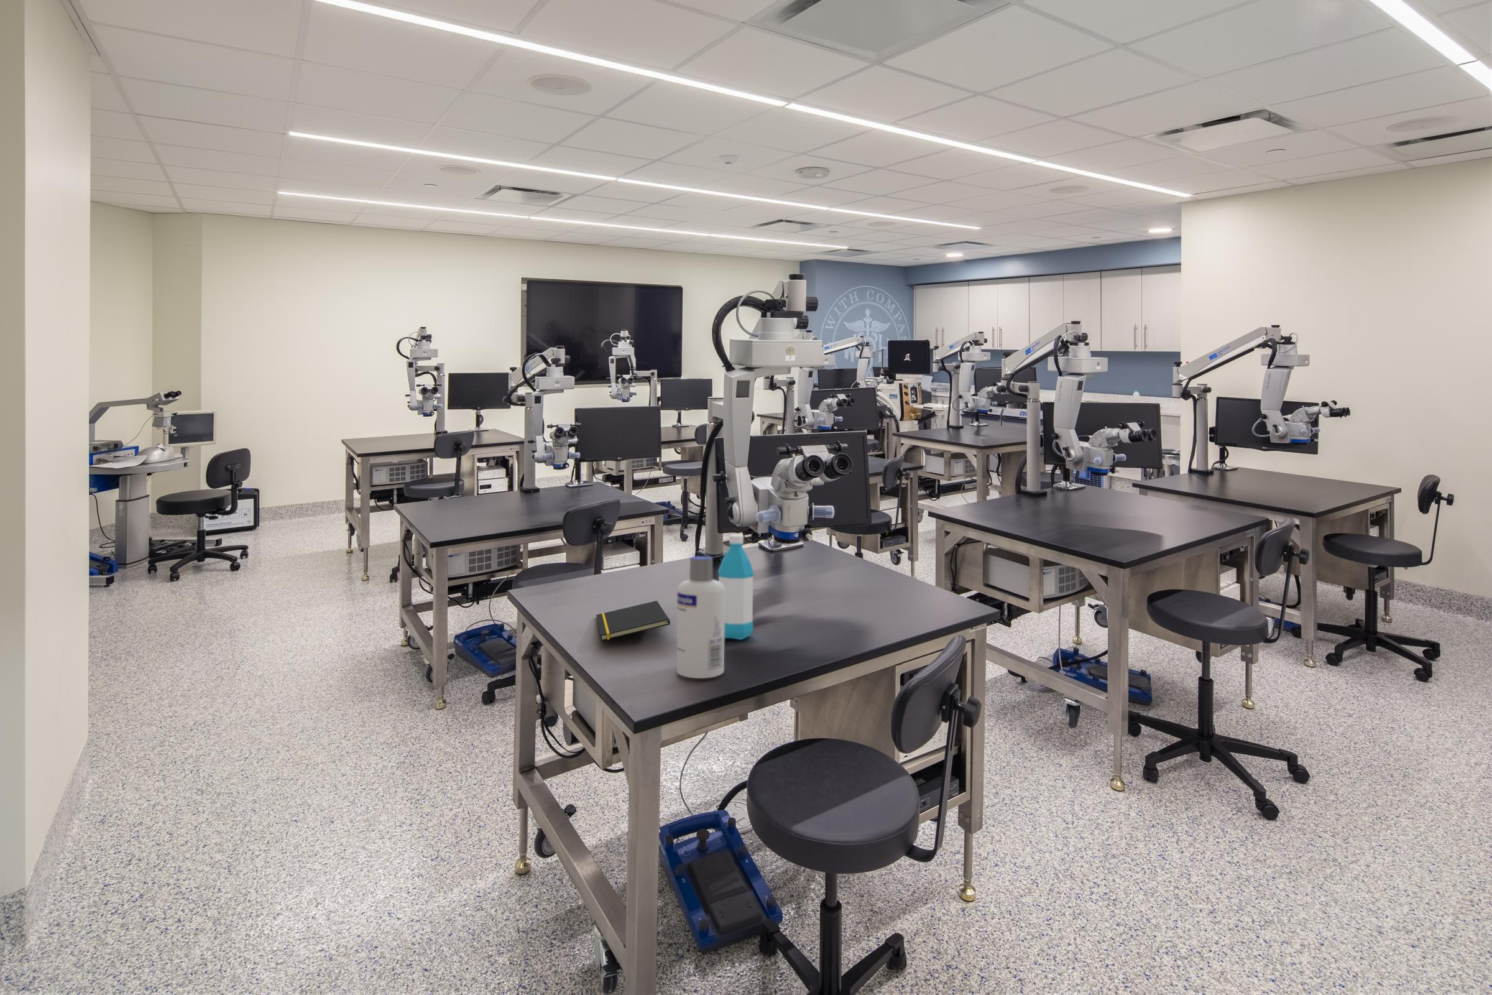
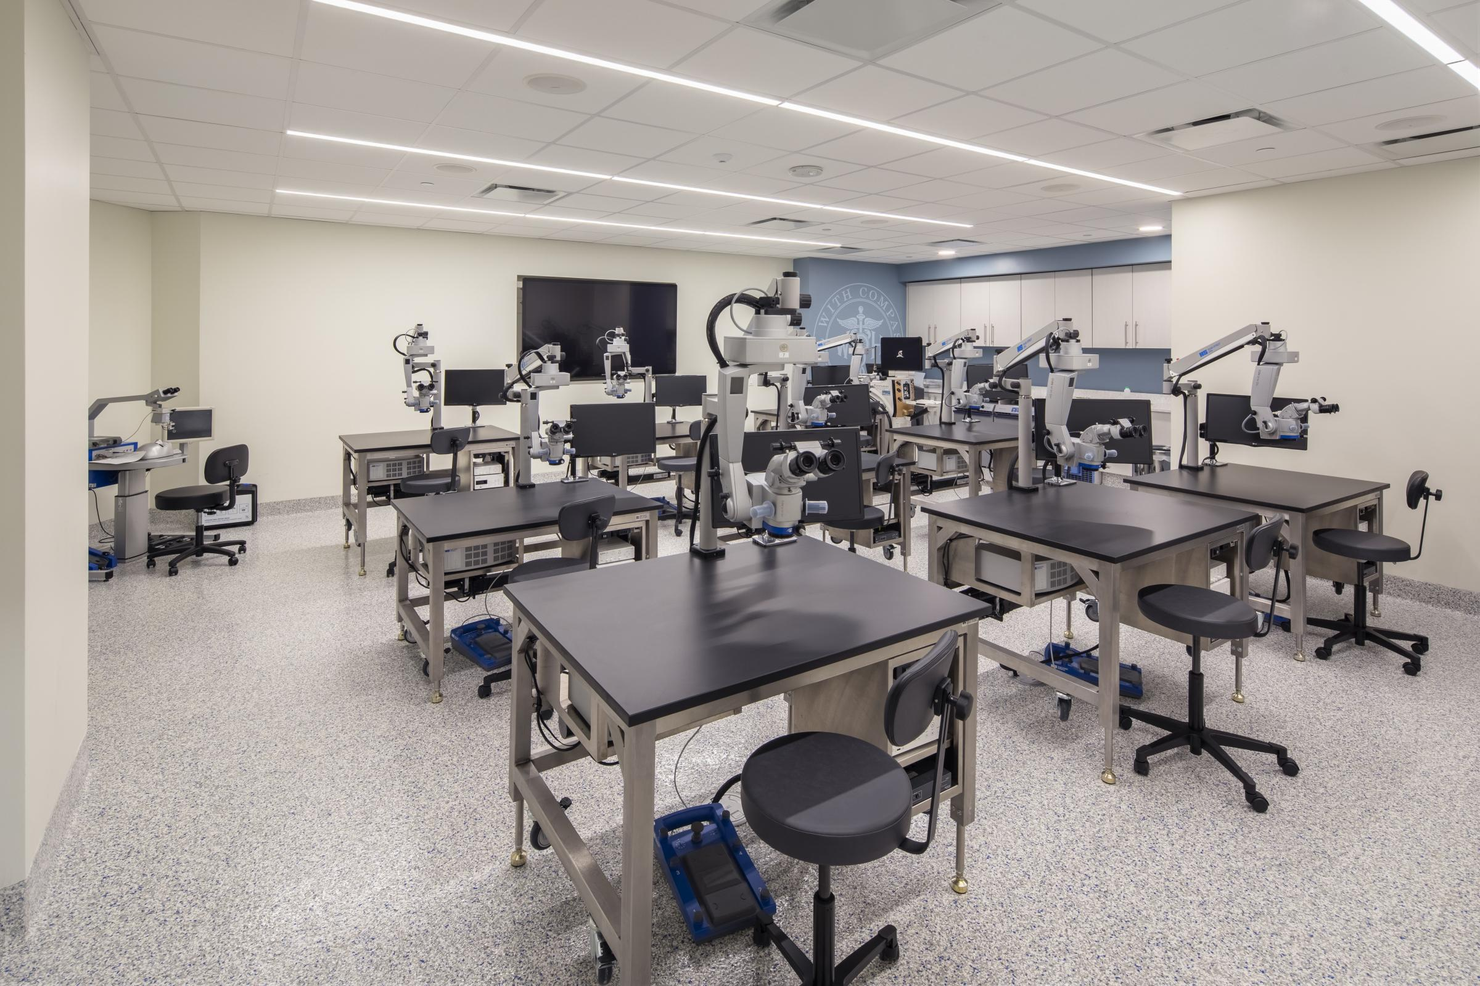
- screw cap bottle (700, 614)
- water bottle (735, 586)
- notepad (631, 620)
